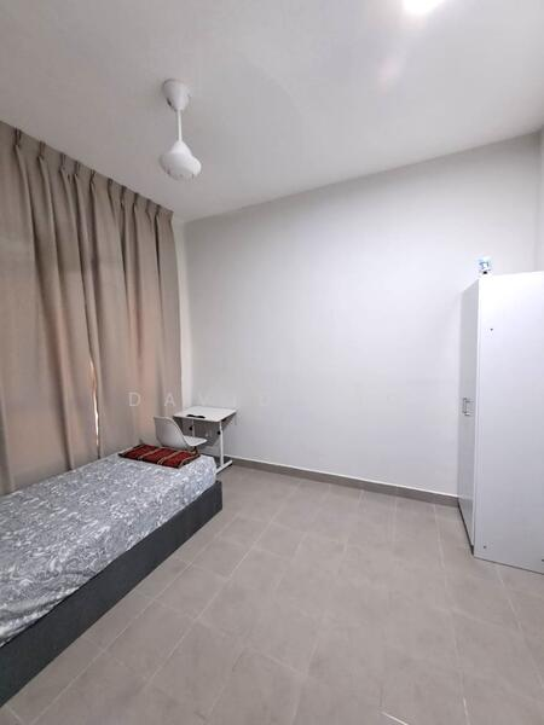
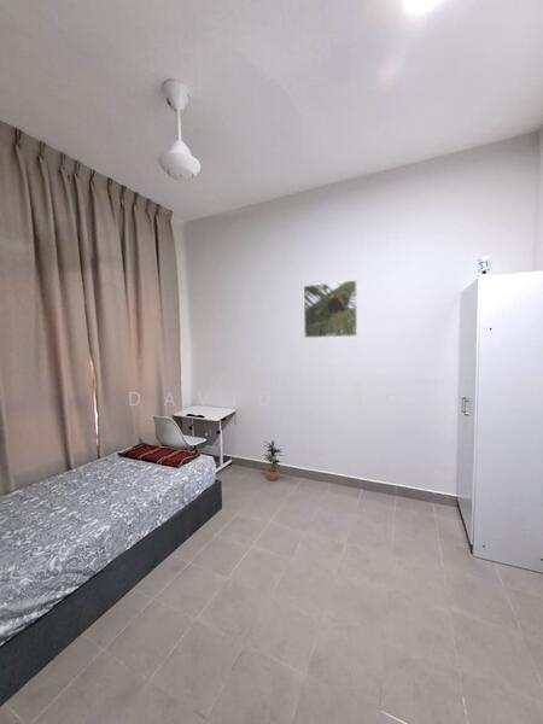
+ potted plant (274, 460)
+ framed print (329, 310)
